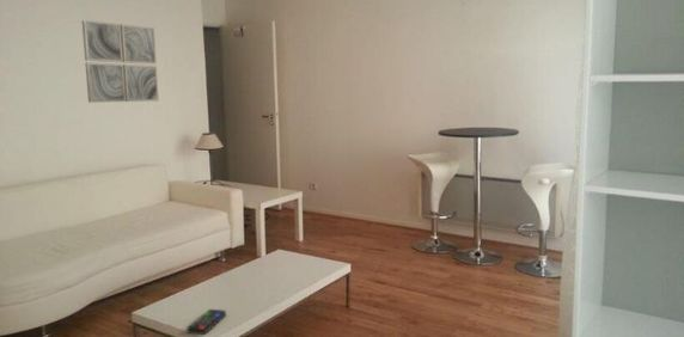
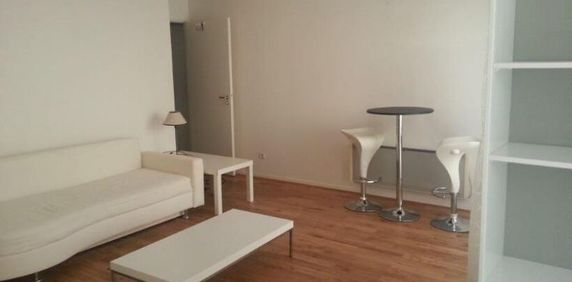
- remote control (207, 320)
- wall art (122, 65)
